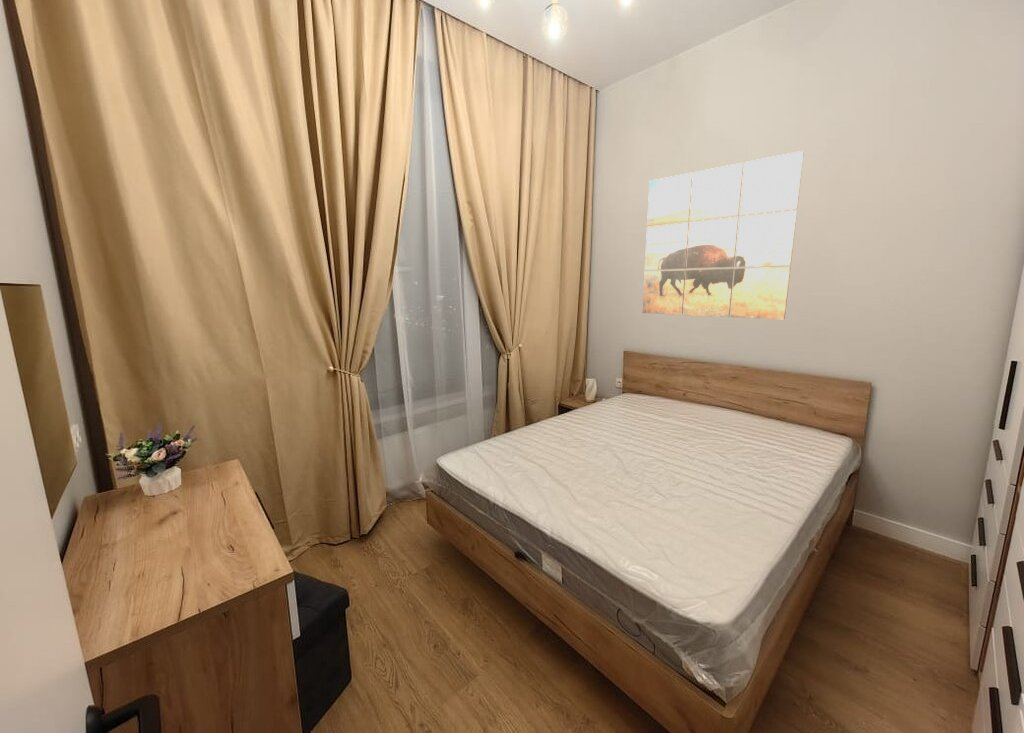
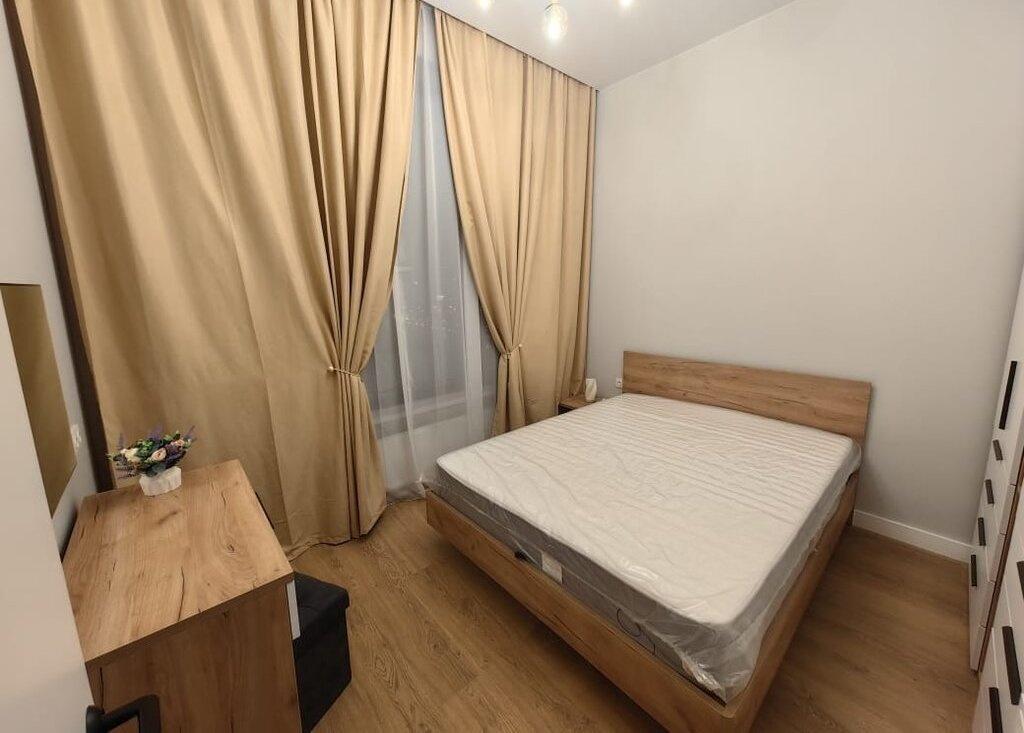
- wall art (711, 244)
